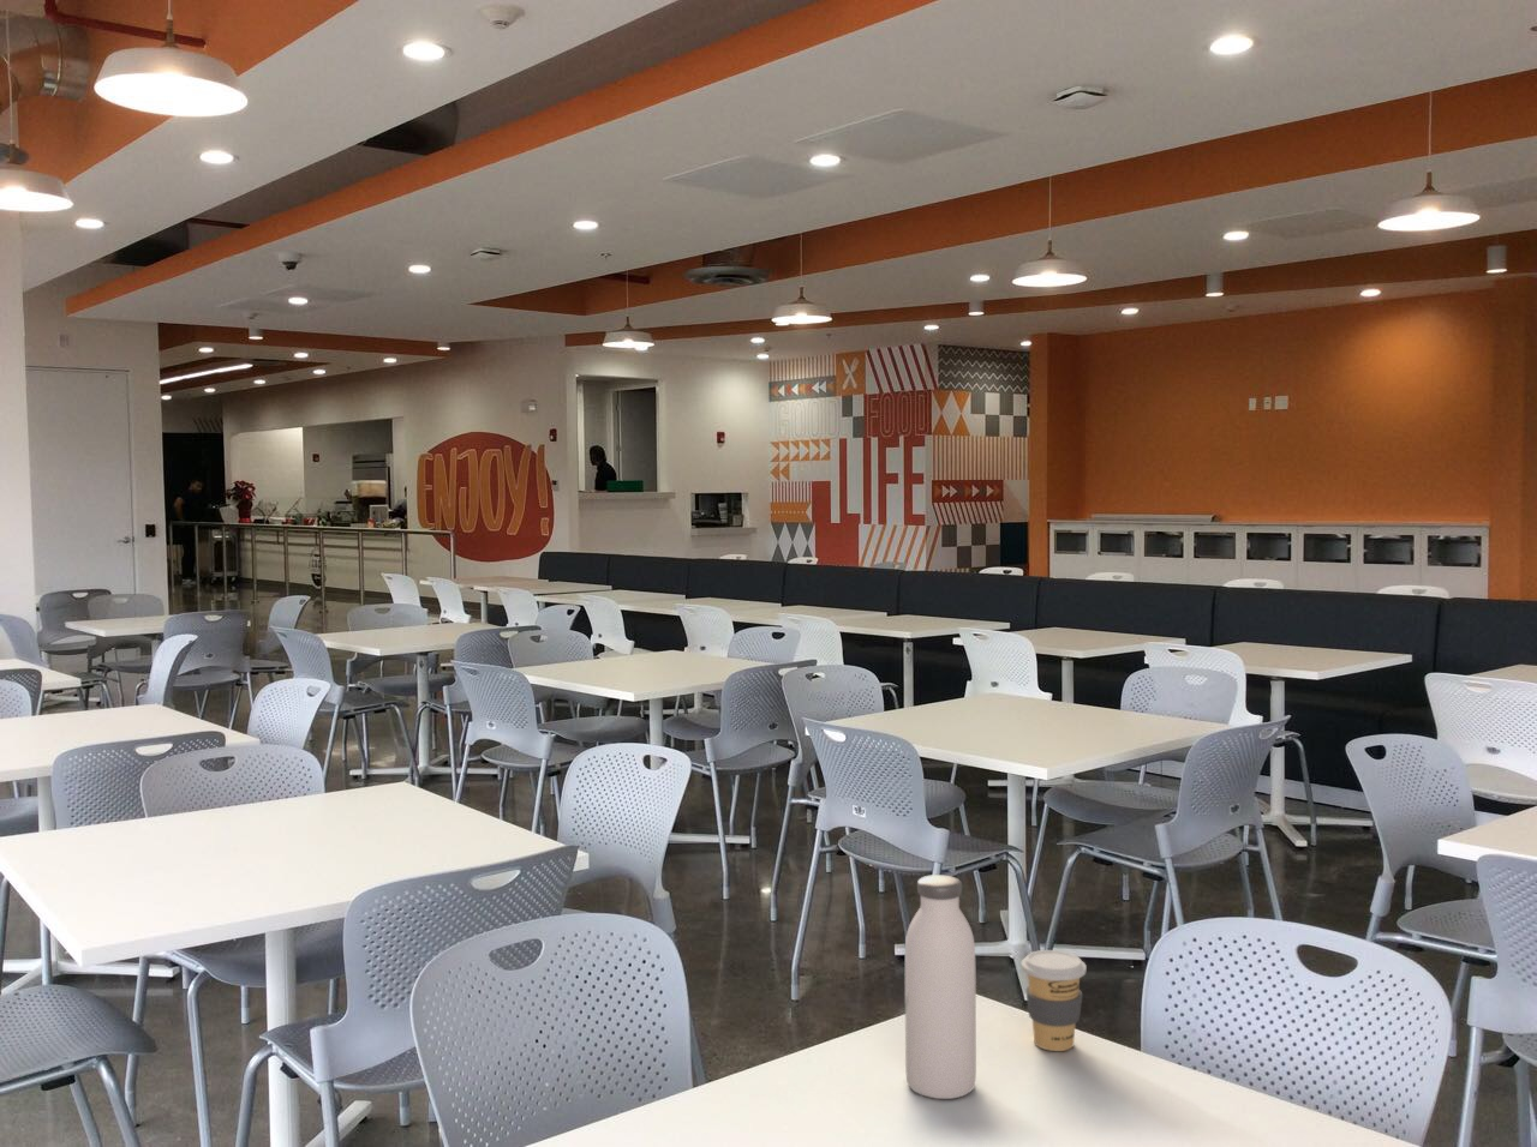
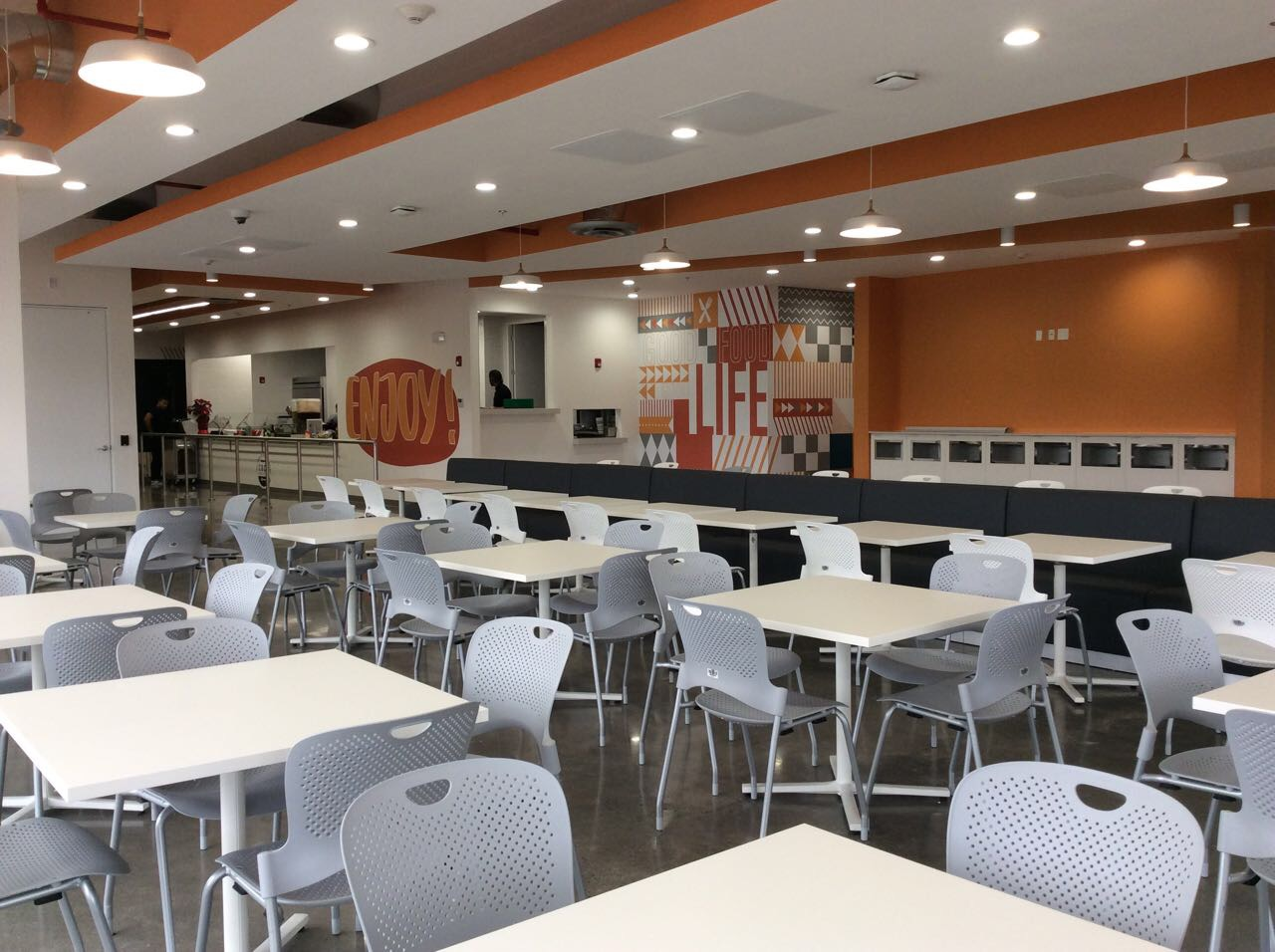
- coffee cup (1054, 1001)
- water bottle (939, 982)
